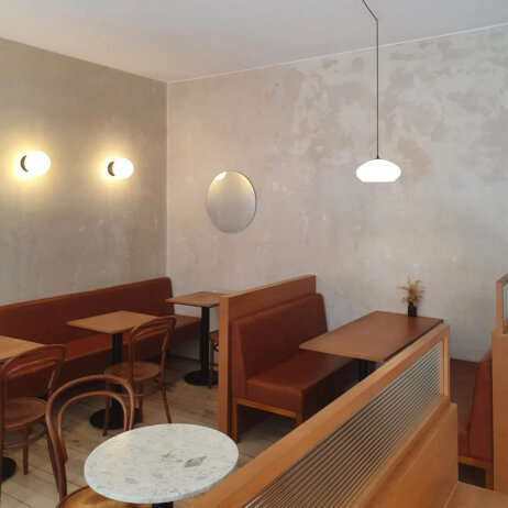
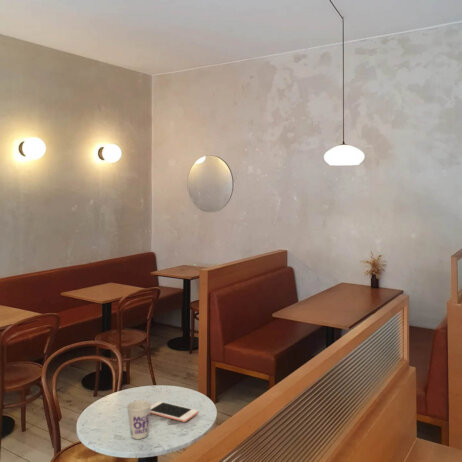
+ cup (139, 419)
+ cell phone (171, 411)
